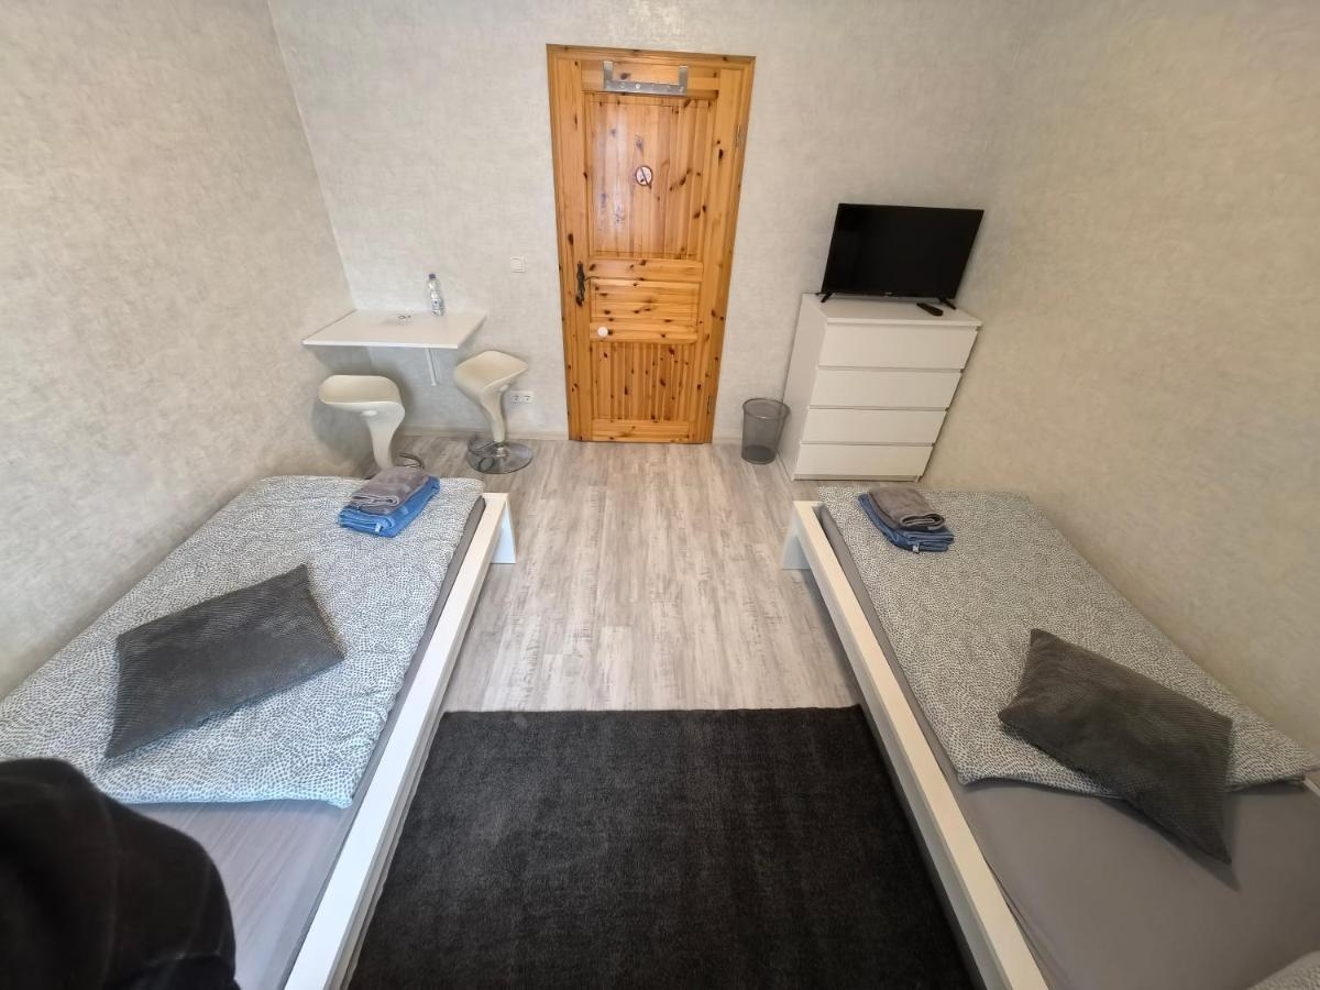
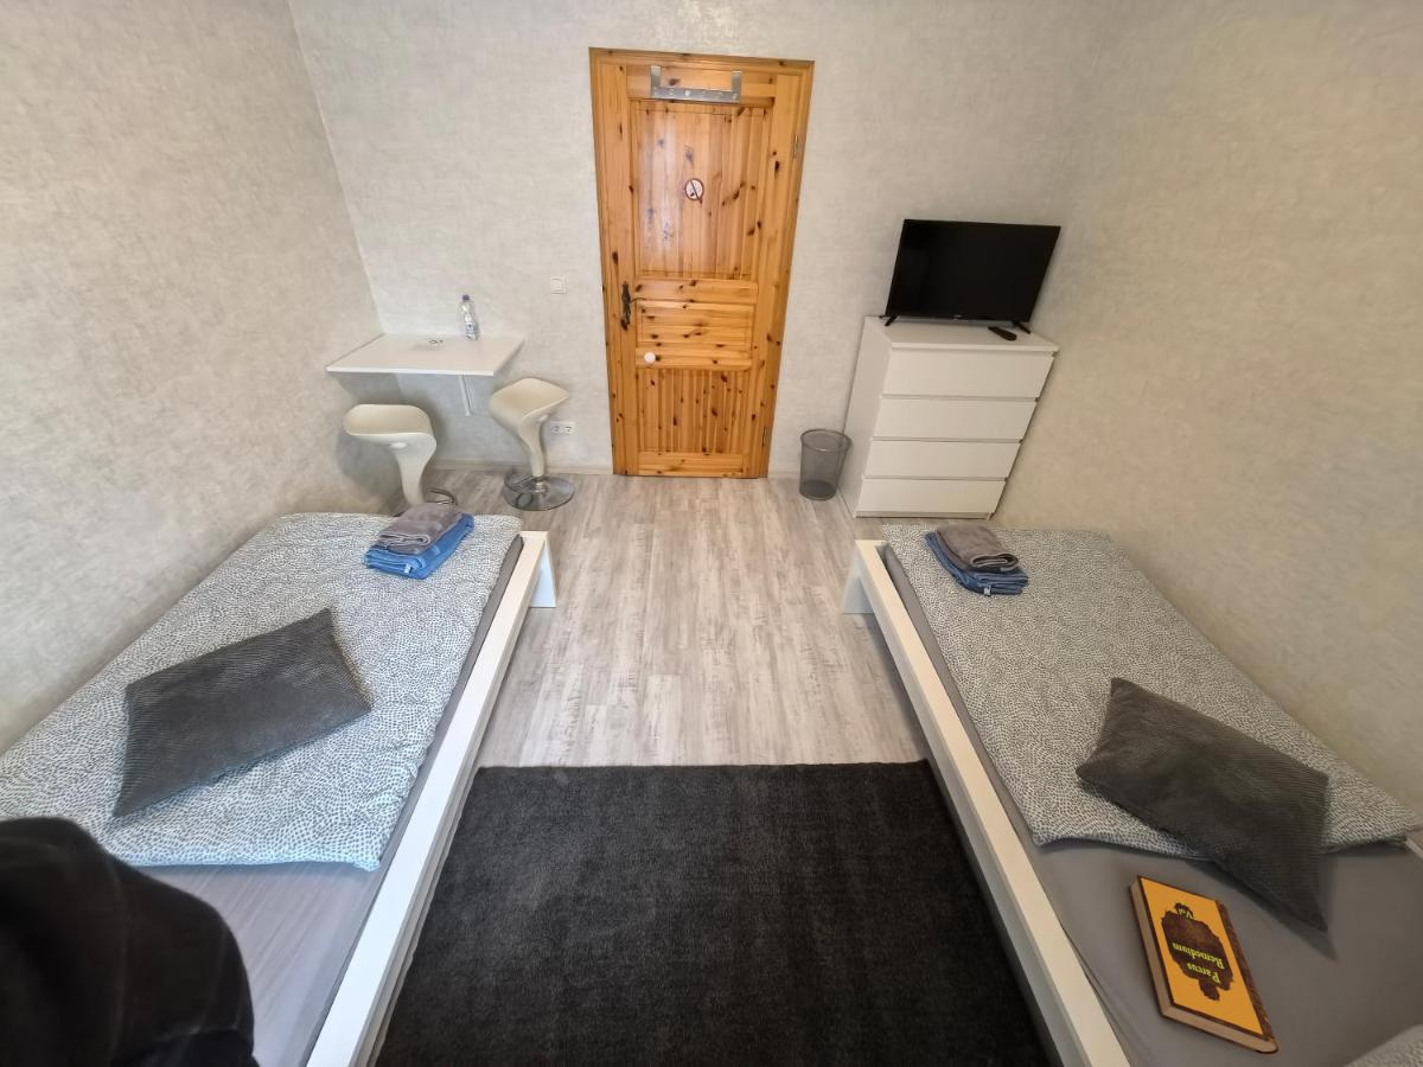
+ hardback book (1198, 957)
